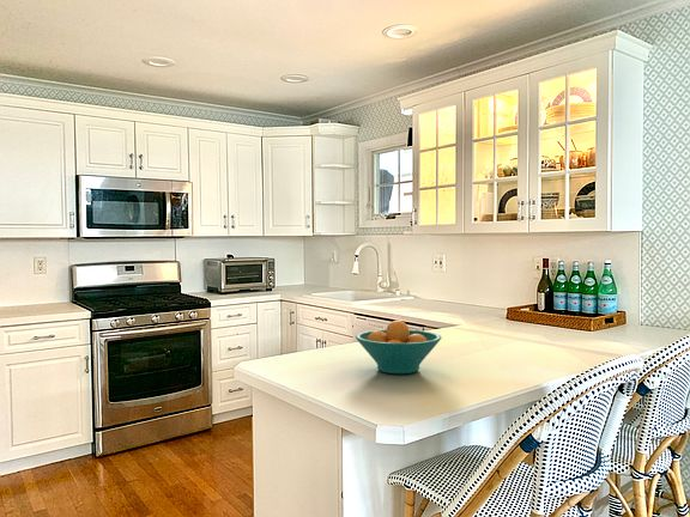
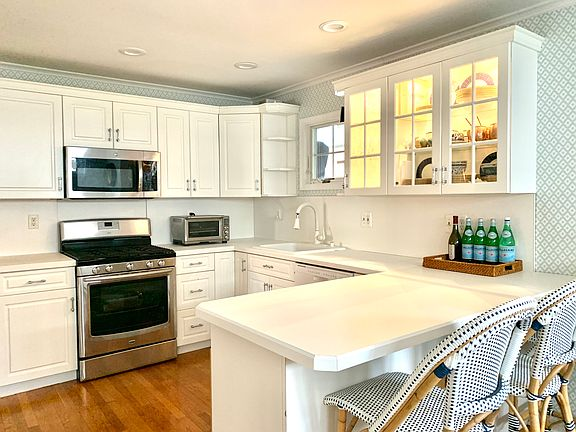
- fruit bowl (398, 345)
